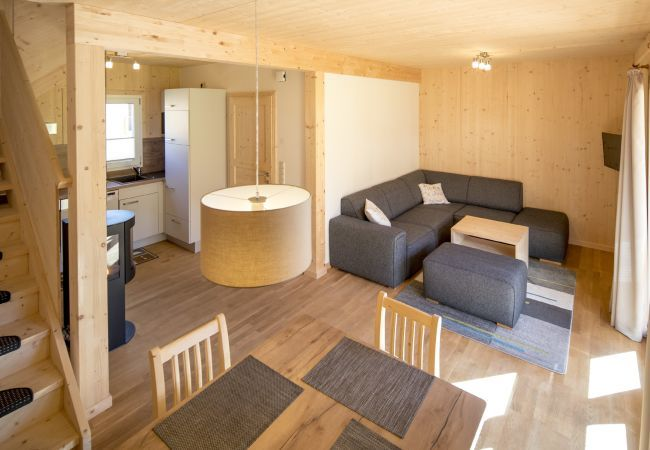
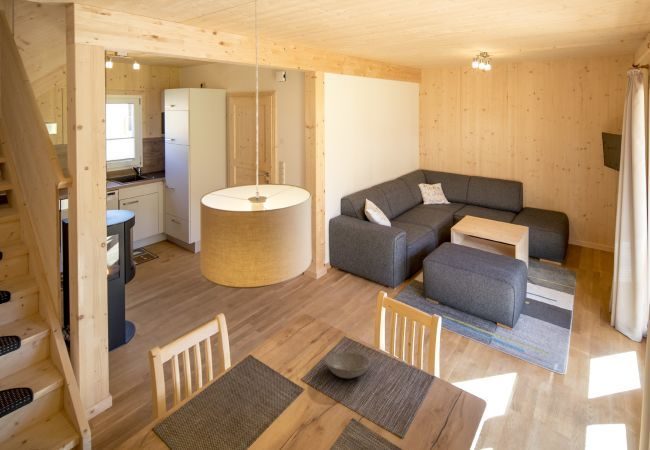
+ soup bowl (347, 366)
